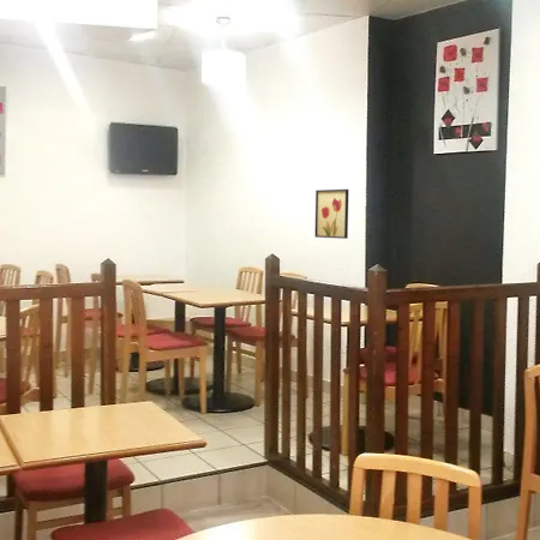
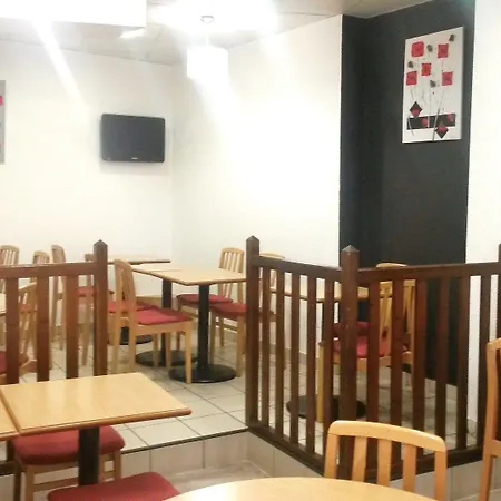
- wall art (331, 214)
